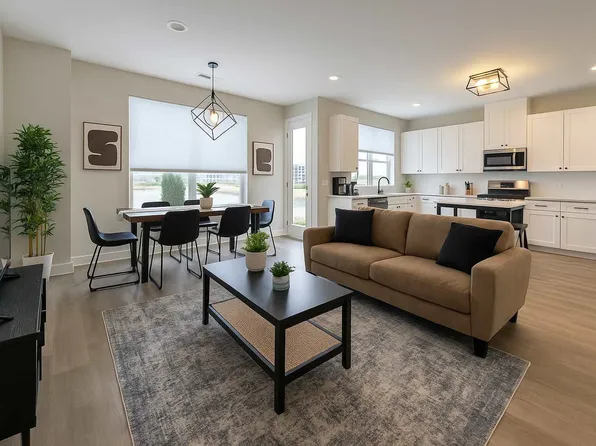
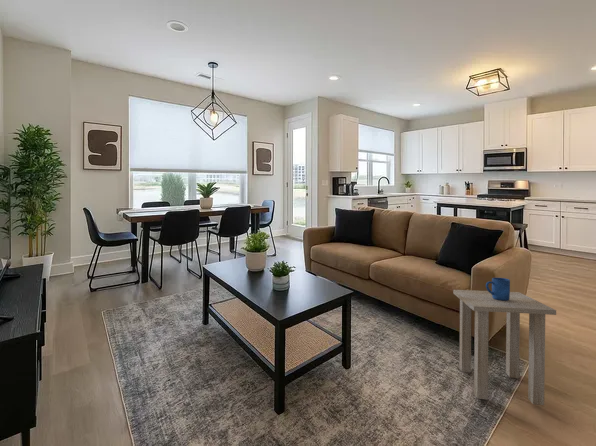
+ side table (506, 342)
+ mug (497, 288)
